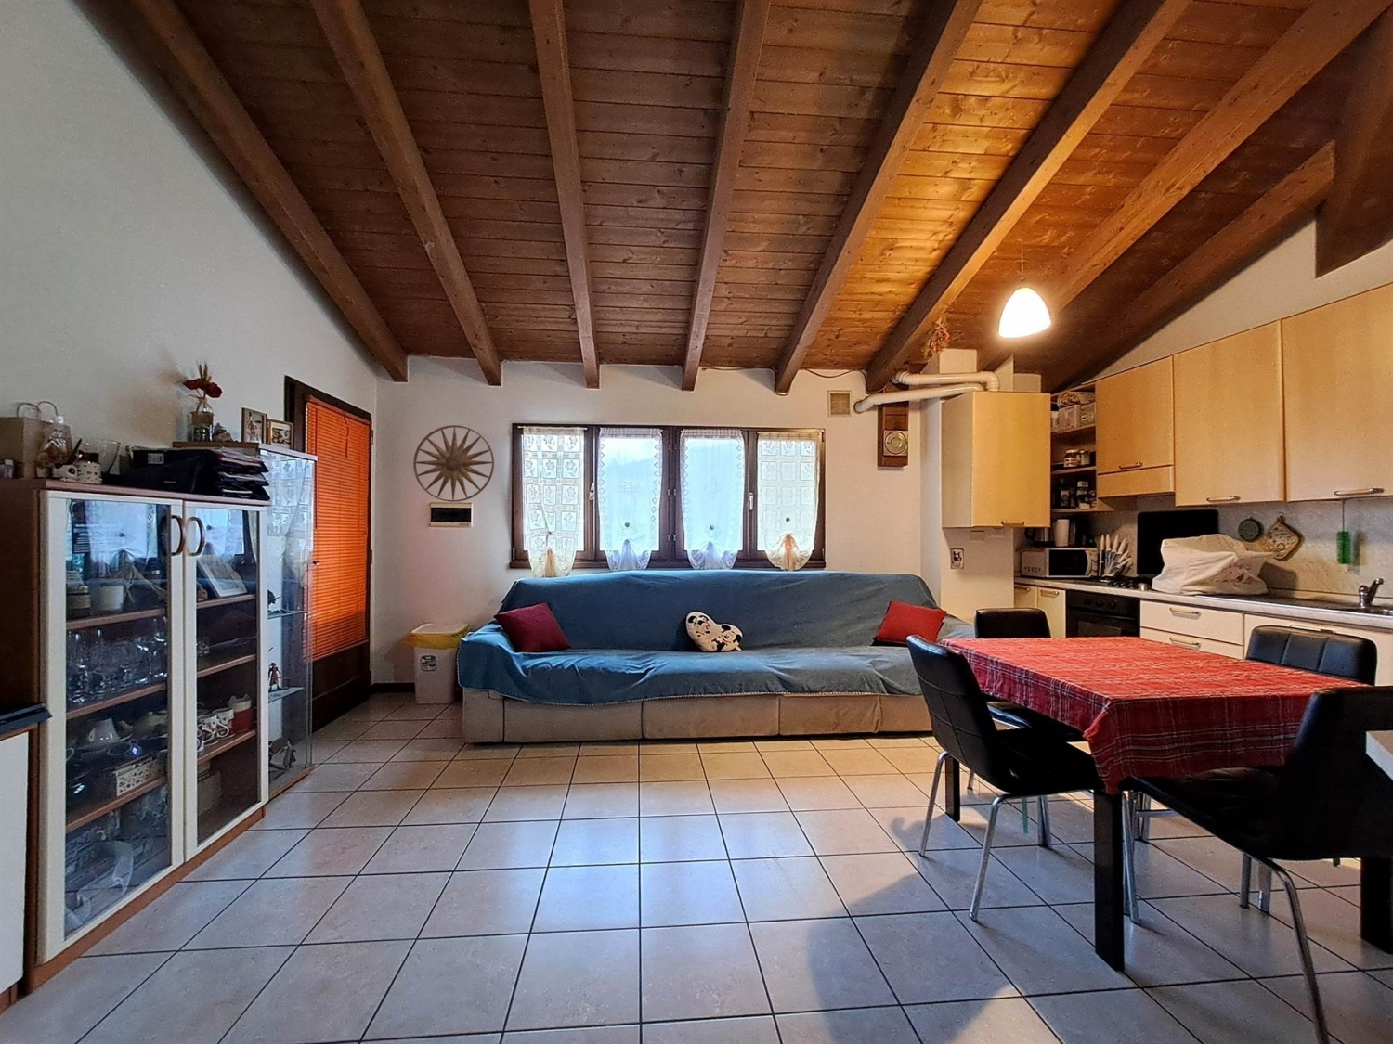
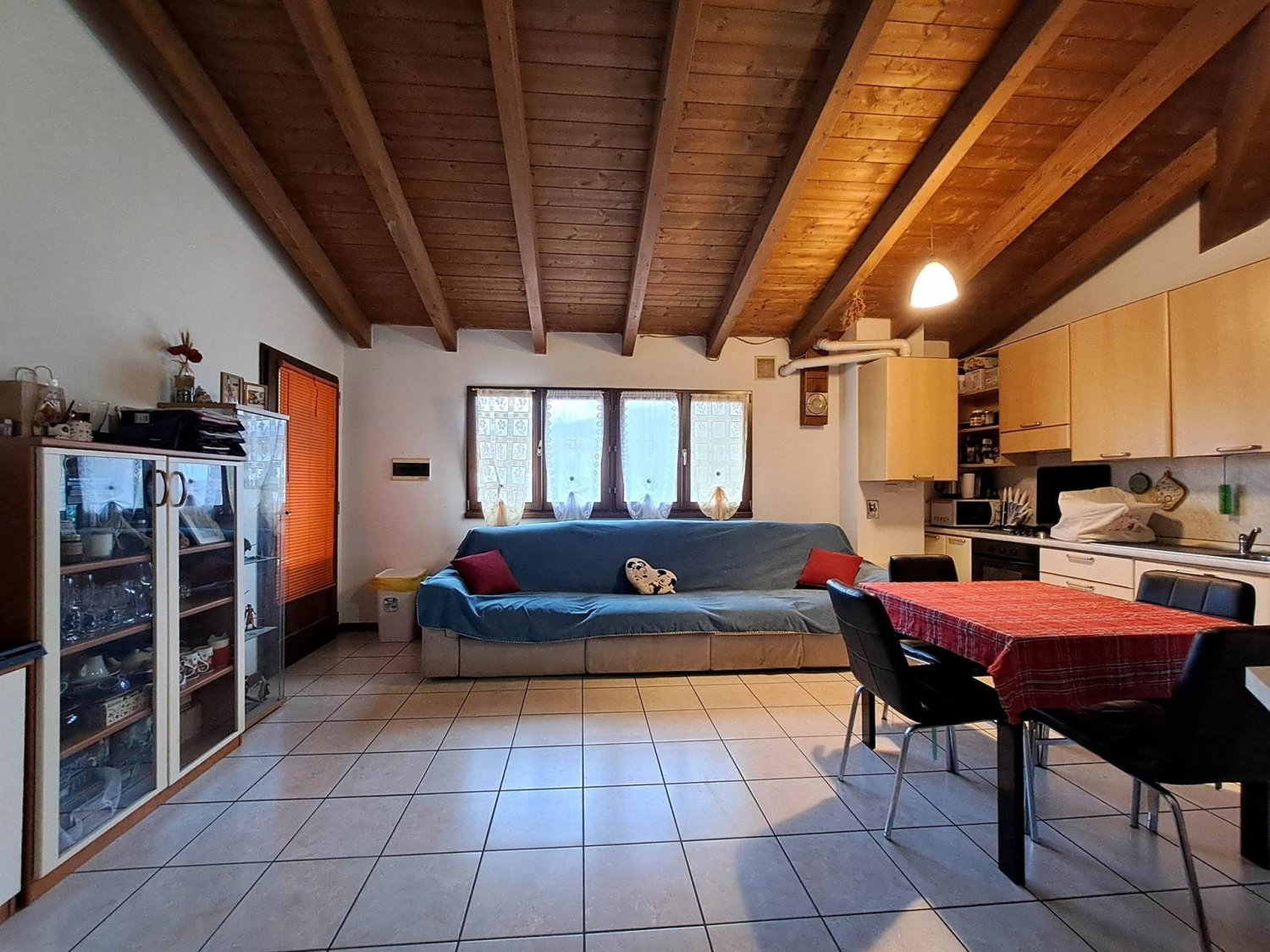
- wall art (454, 463)
